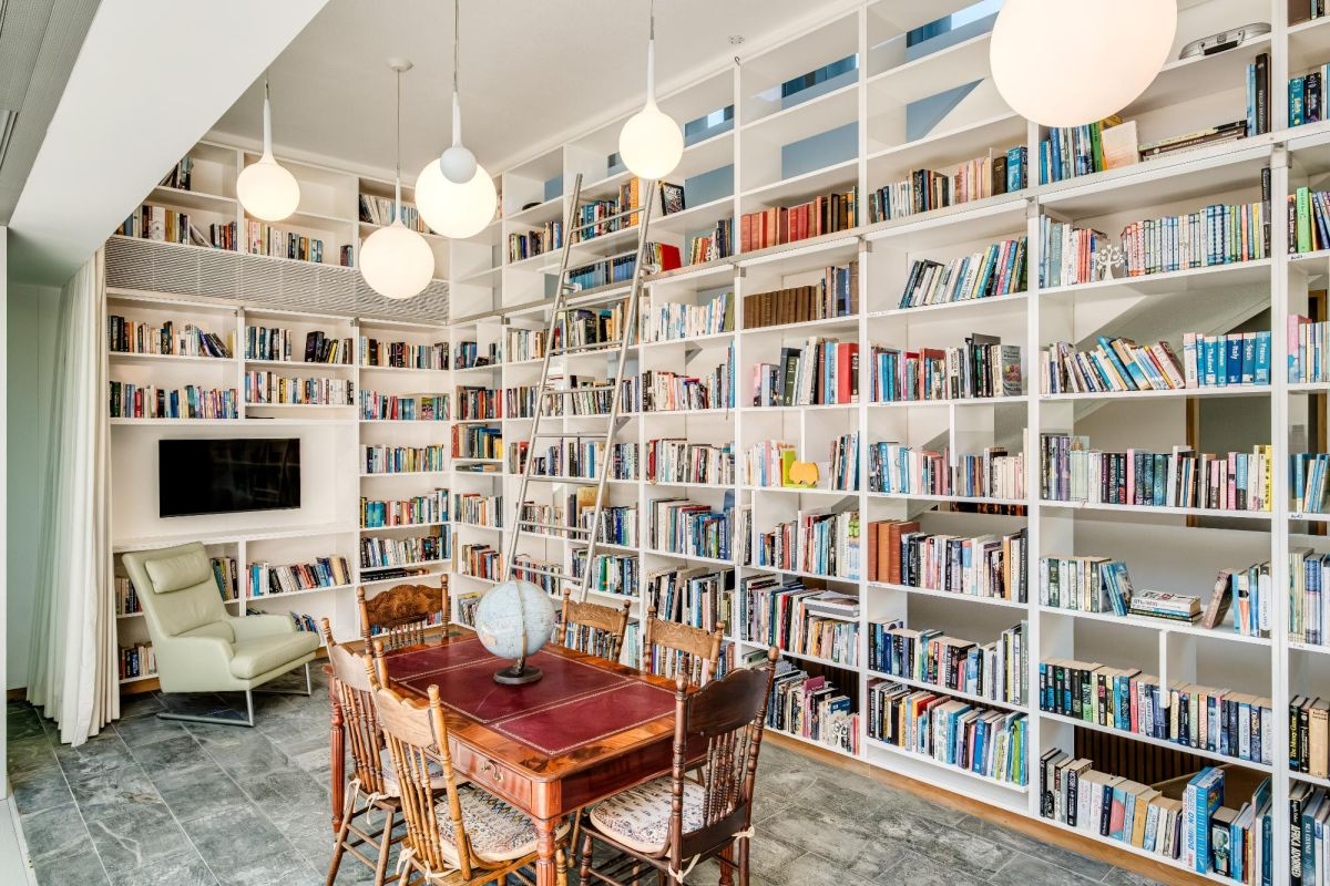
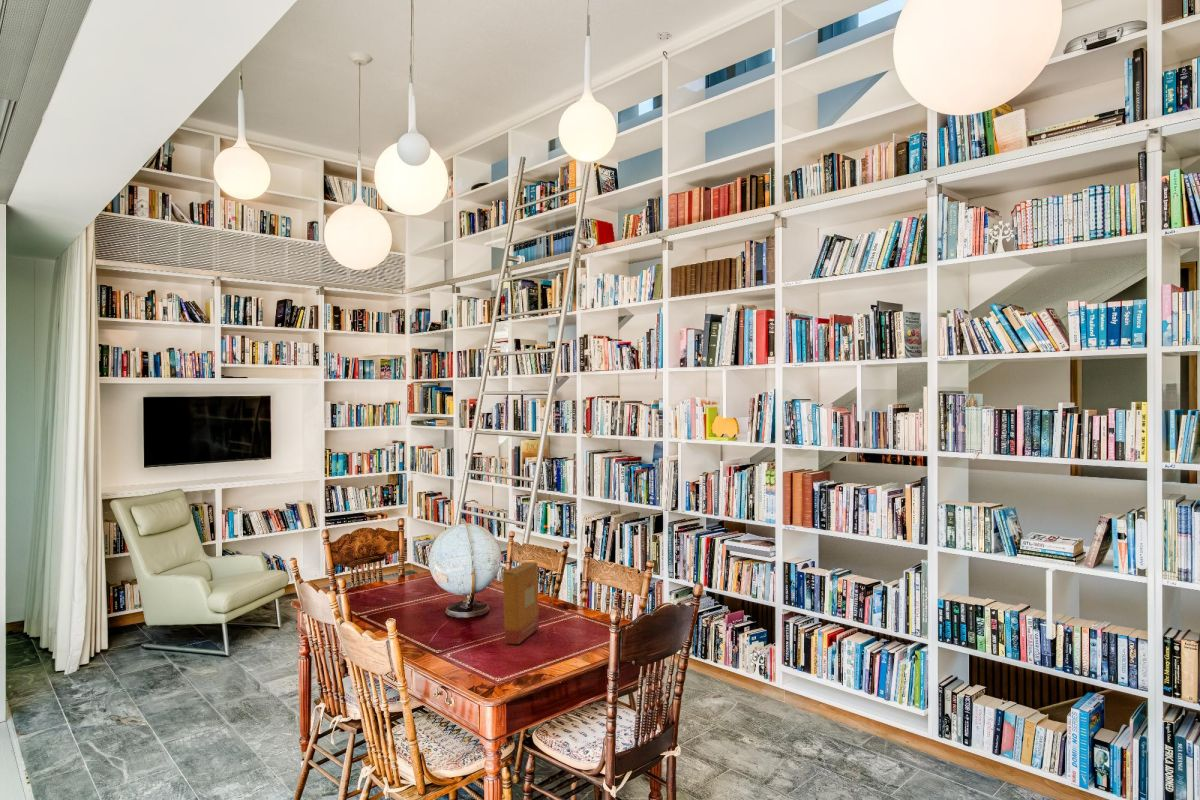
+ product box (521, 601)
